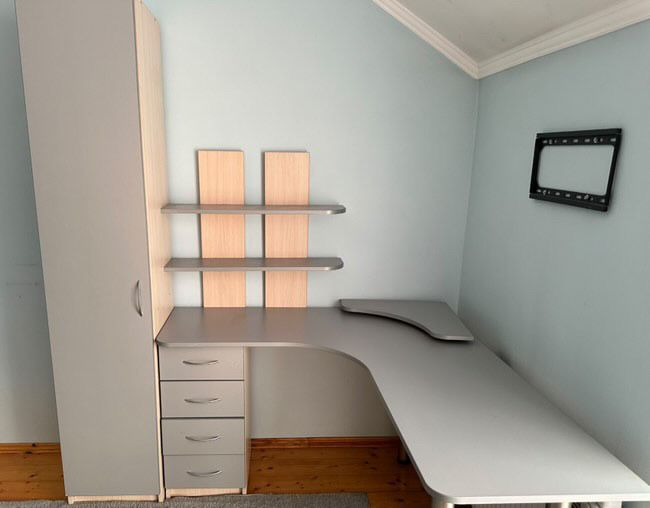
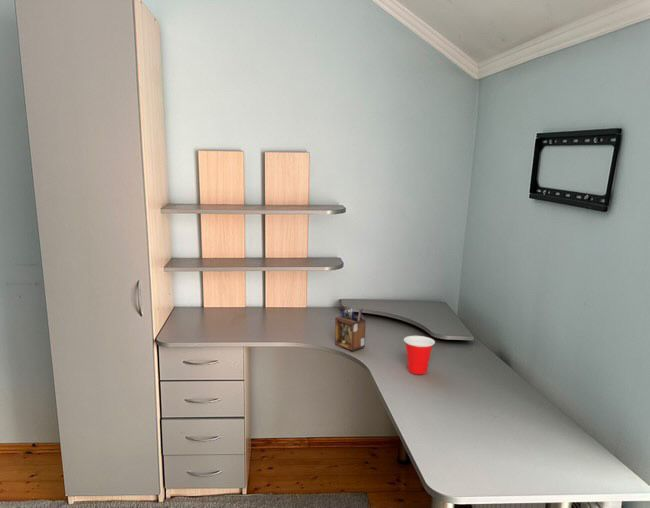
+ desk organizer (350, 327)
+ cup (418, 355)
